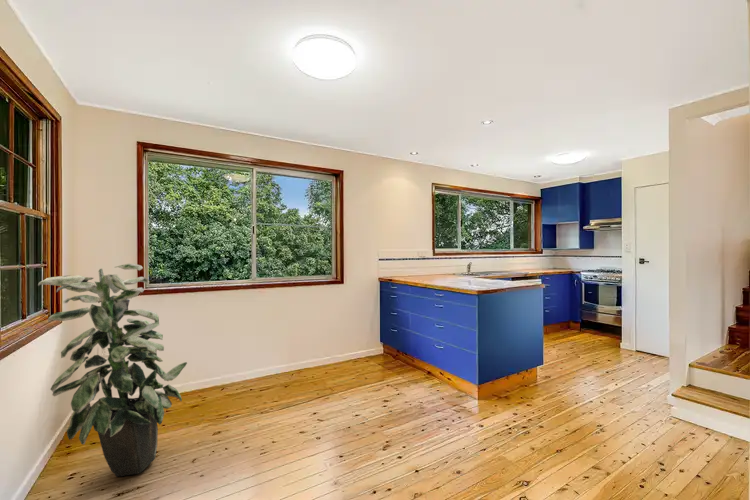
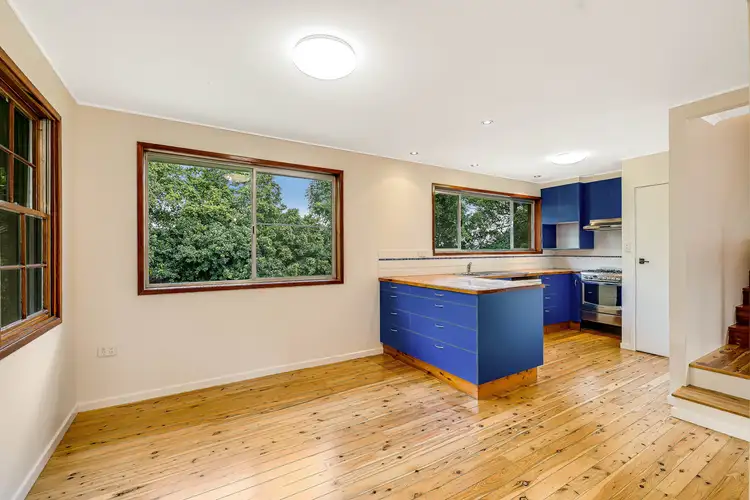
- indoor plant (119, 368)
